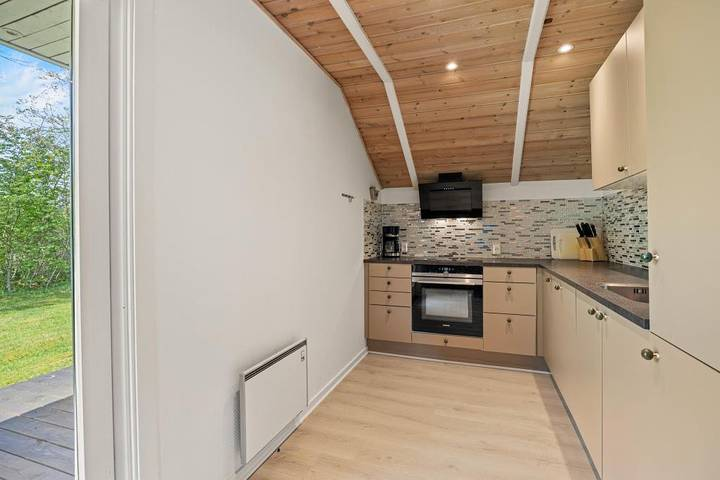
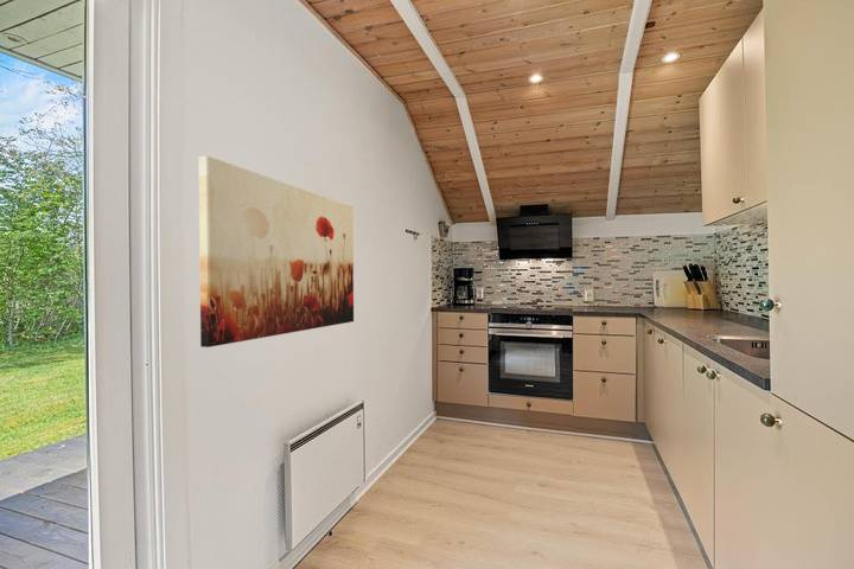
+ wall art (295, 258)
